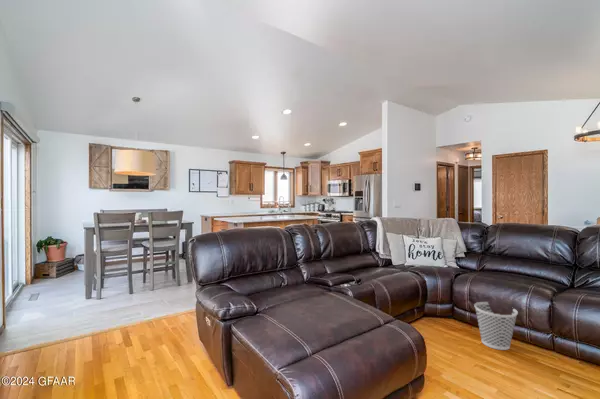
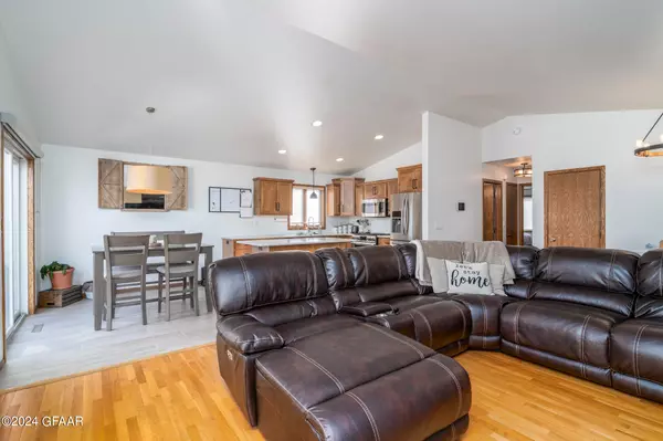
- wastebasket (495, 326)
